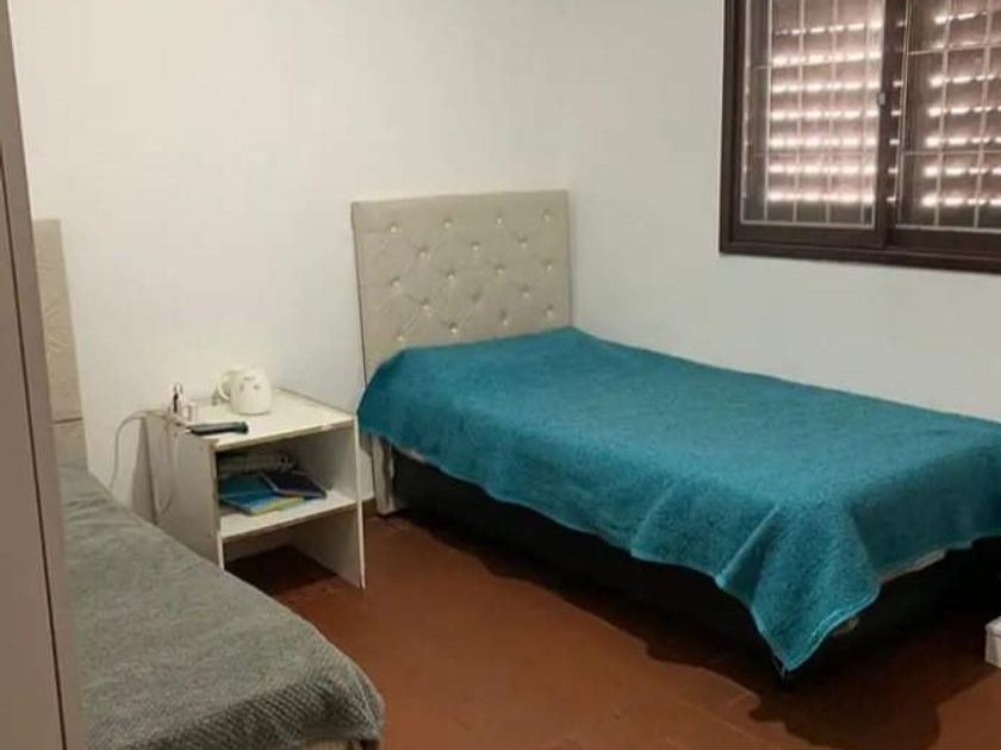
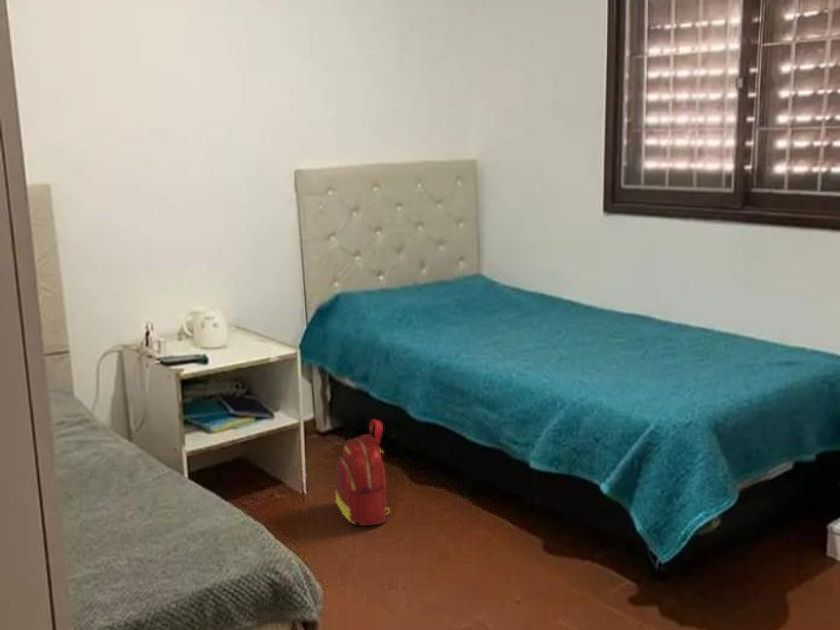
+ backpack (360, 468)
